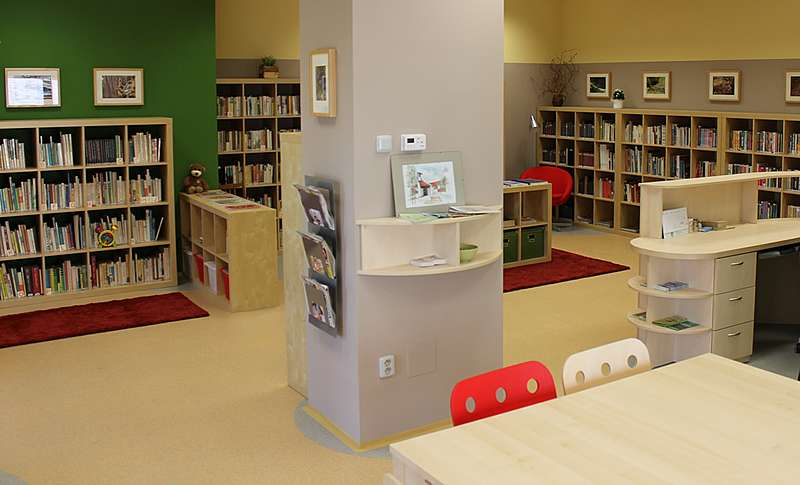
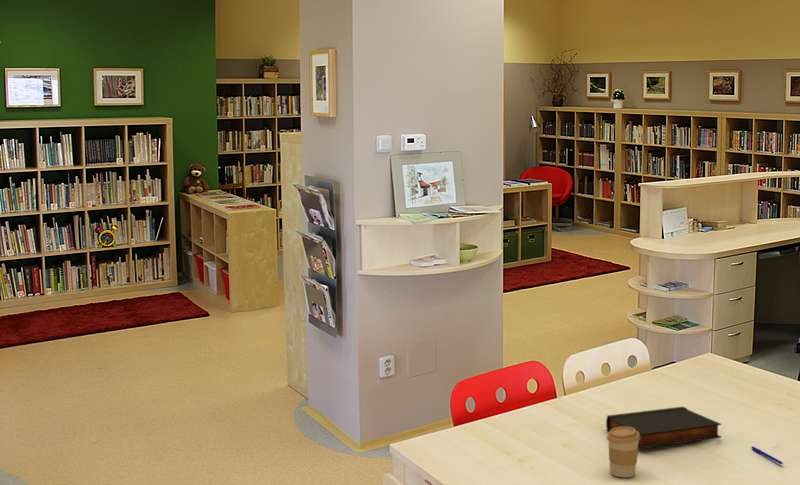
+ book (662, 426)
+ pen (767, 455)
+ coffee cup (622, 451)
